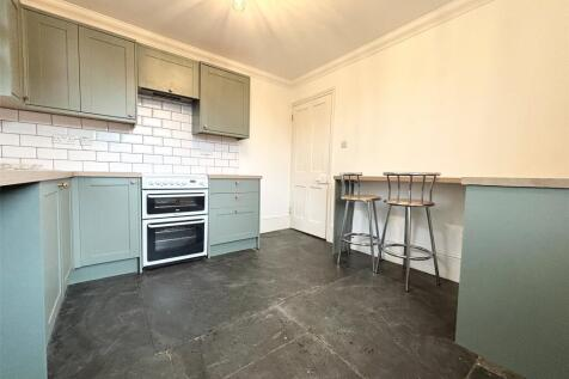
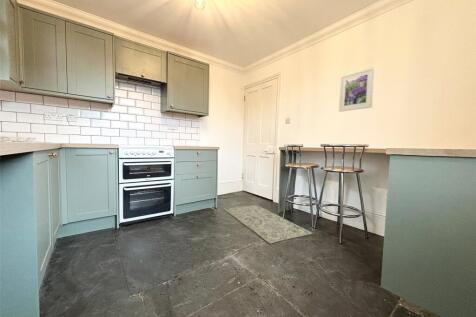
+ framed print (355, 90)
+ rug (261, 219)
